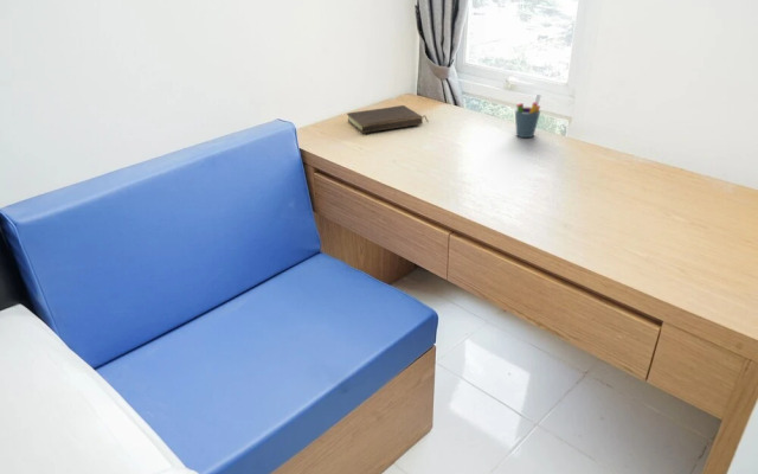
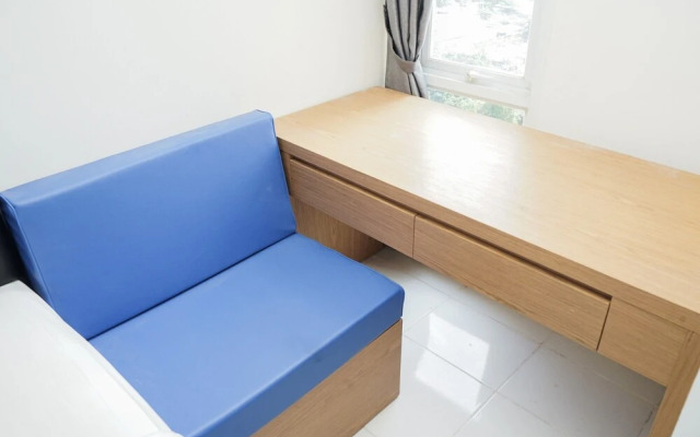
- pen holder (527, 116)
- book (387, 120)
